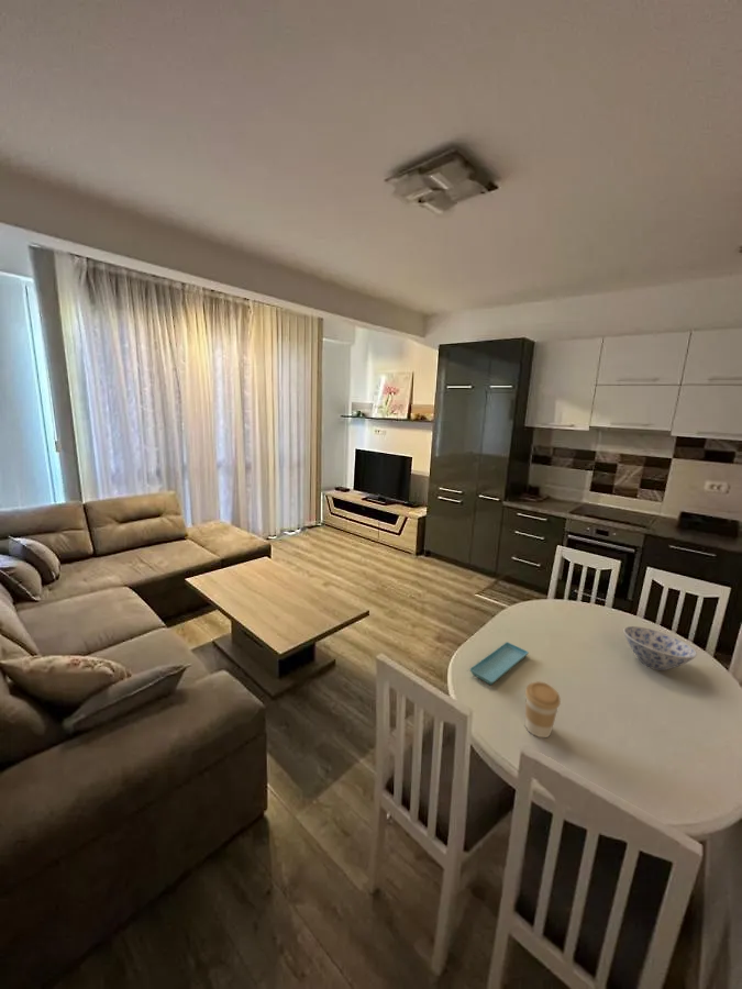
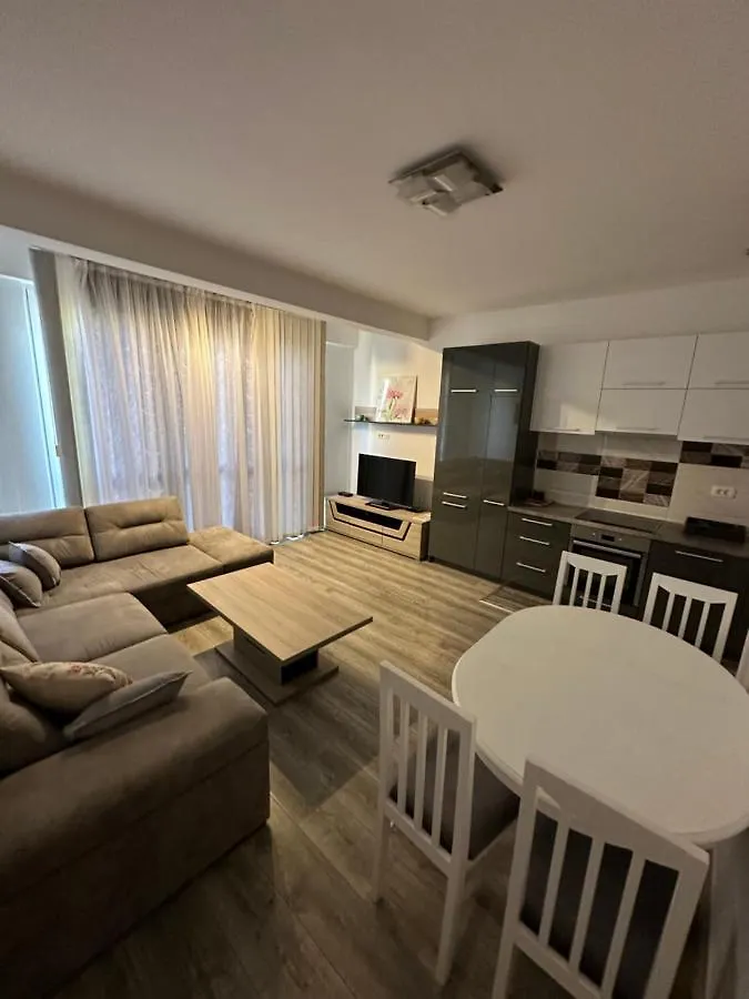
- coffee cup (540, 709)
- bowl (656, 652)
- saucer (499, 663)
